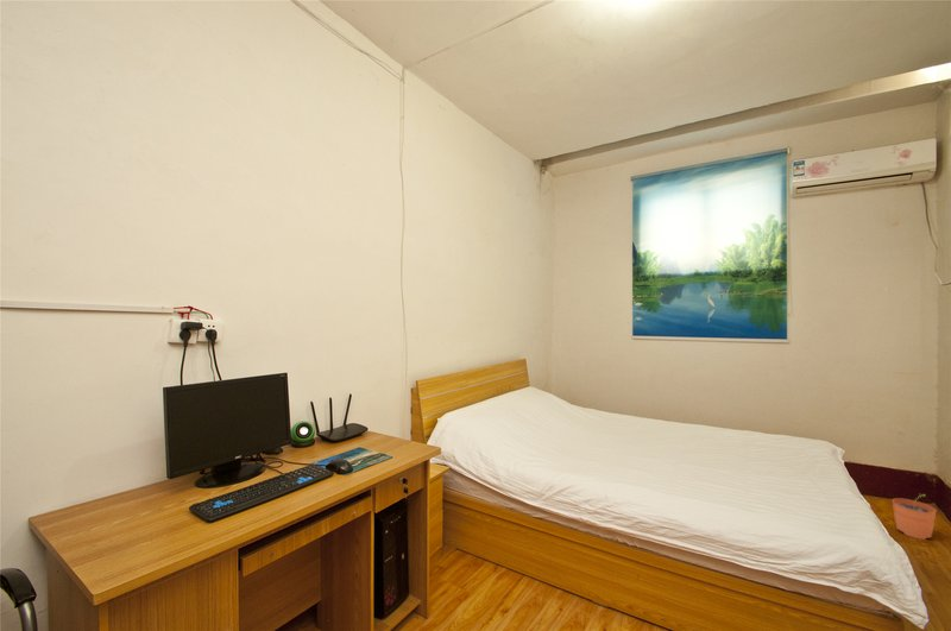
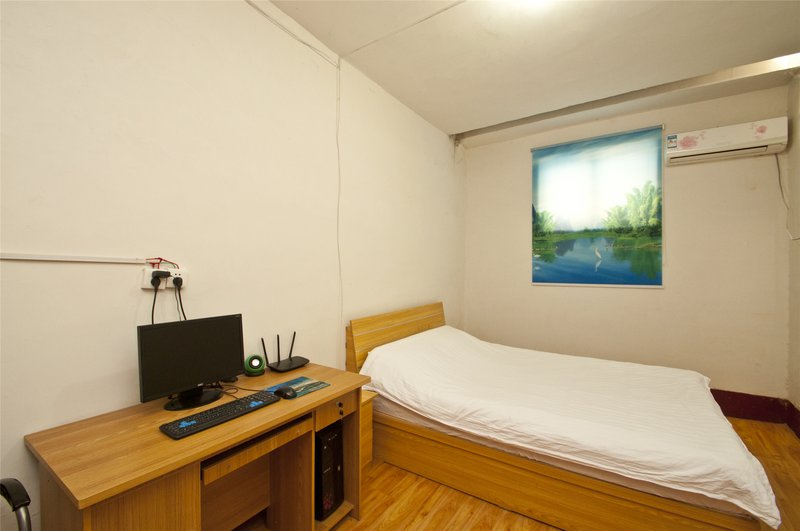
- plant pot (913, 511)
